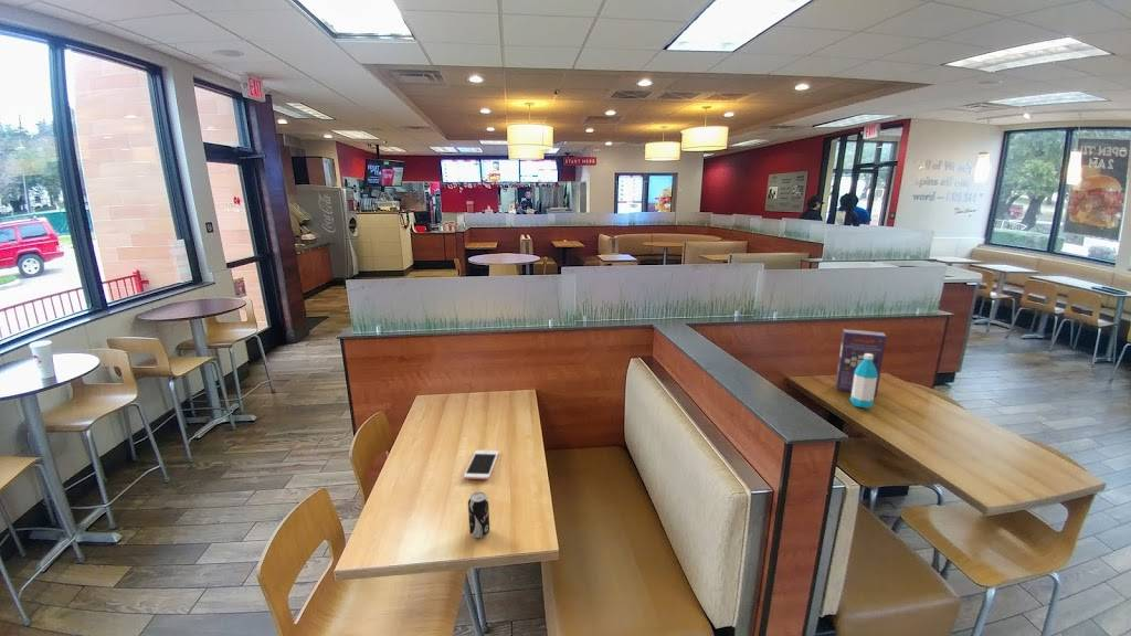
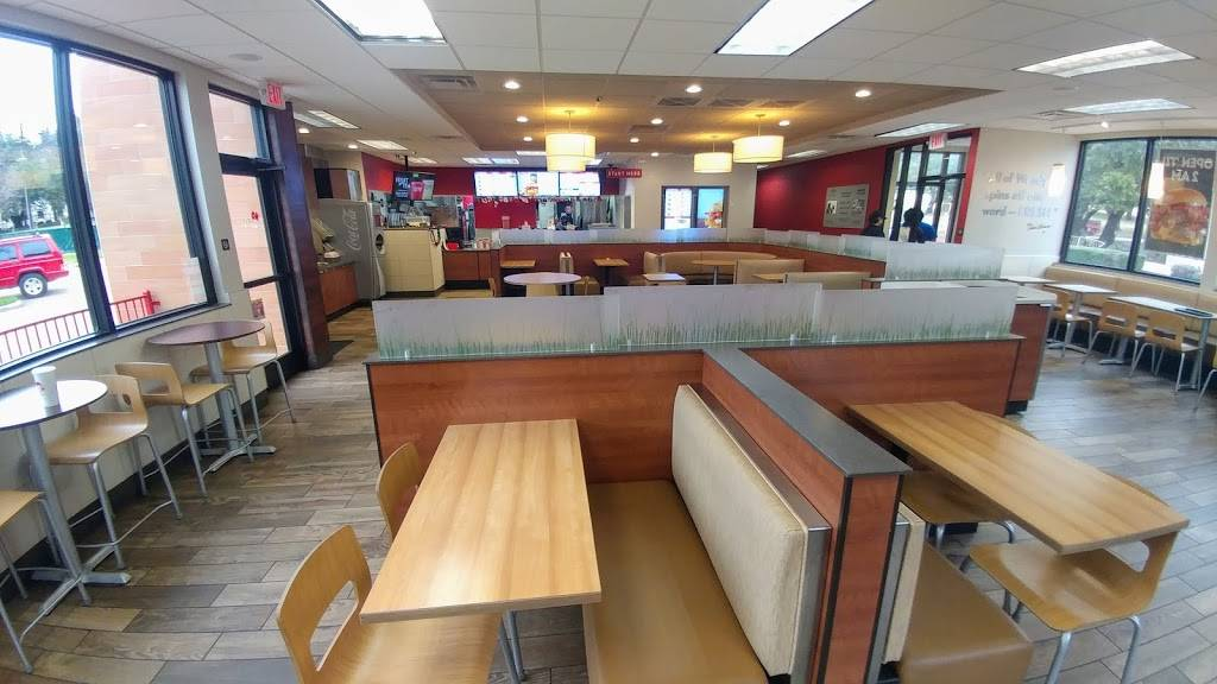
- cell phone (482, 464)
- beverage can (478, 515)
- cereal box (859, 361)
- water bottle (865, 380)
